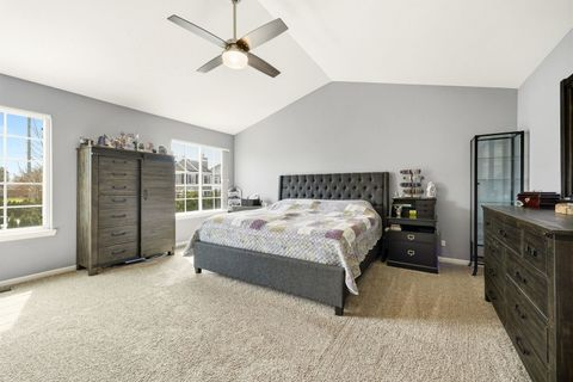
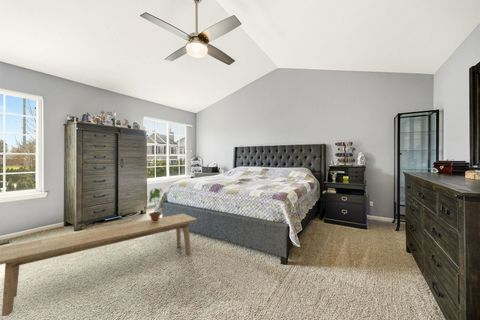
+ potted plant (155, 204)
+ bench (113, 243)
